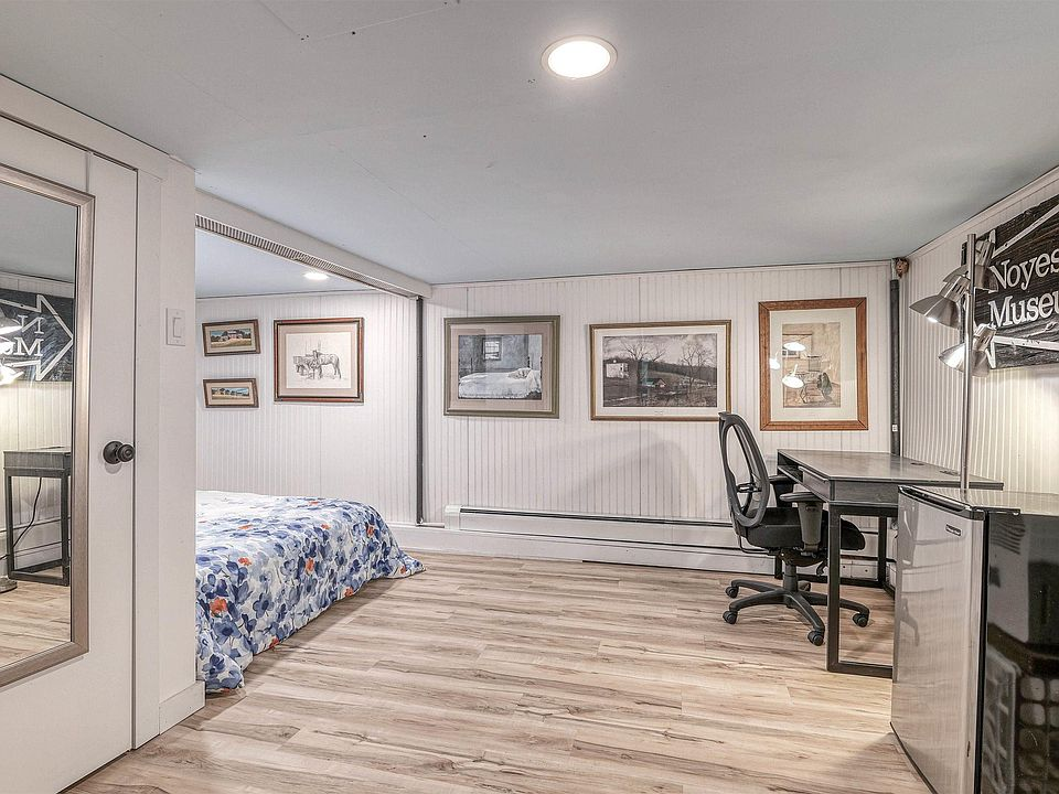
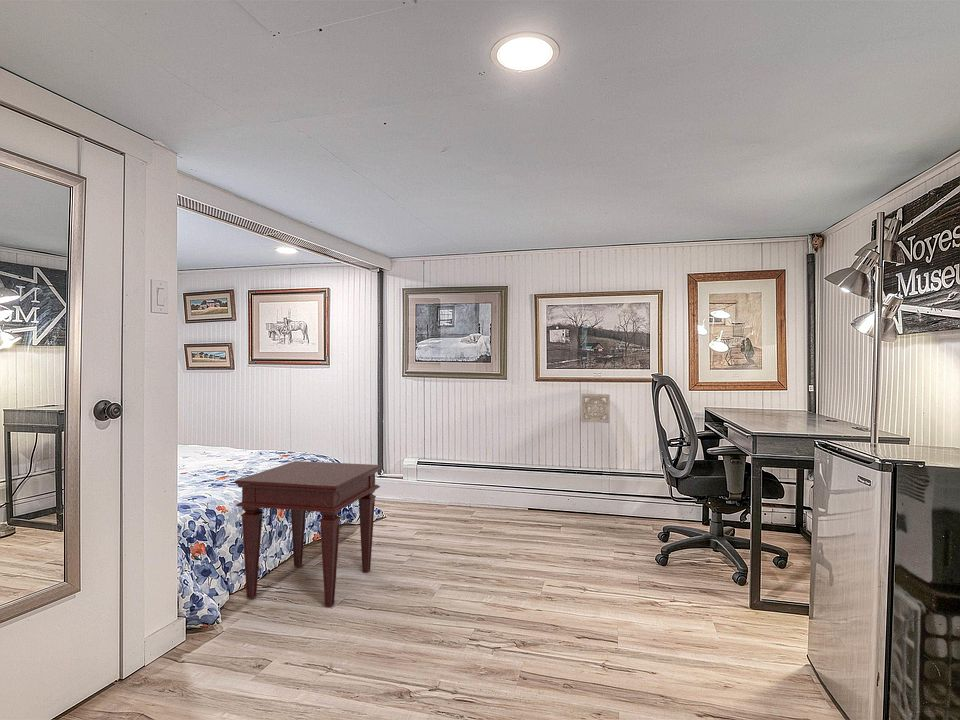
+ side table (320, 526)
+ wall ornament (594, 408)
